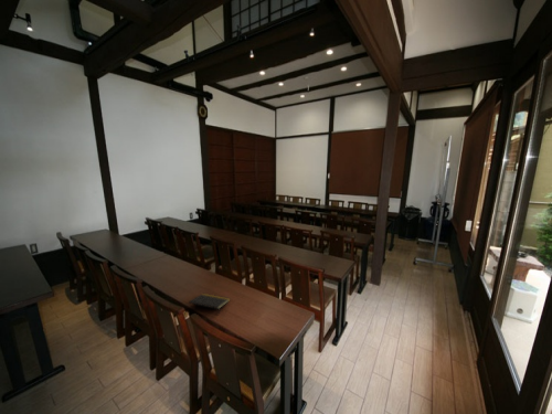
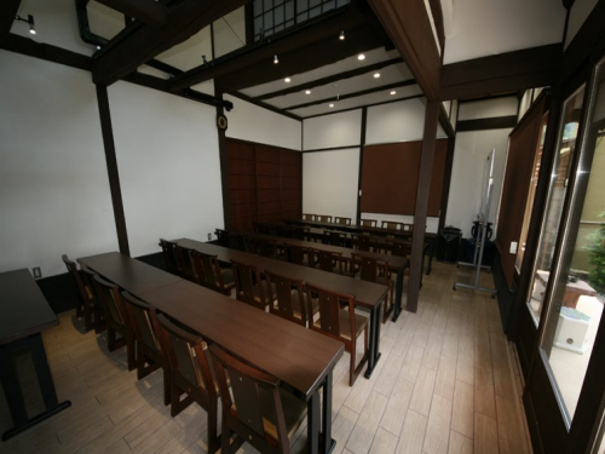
- notepad (210, 300)
